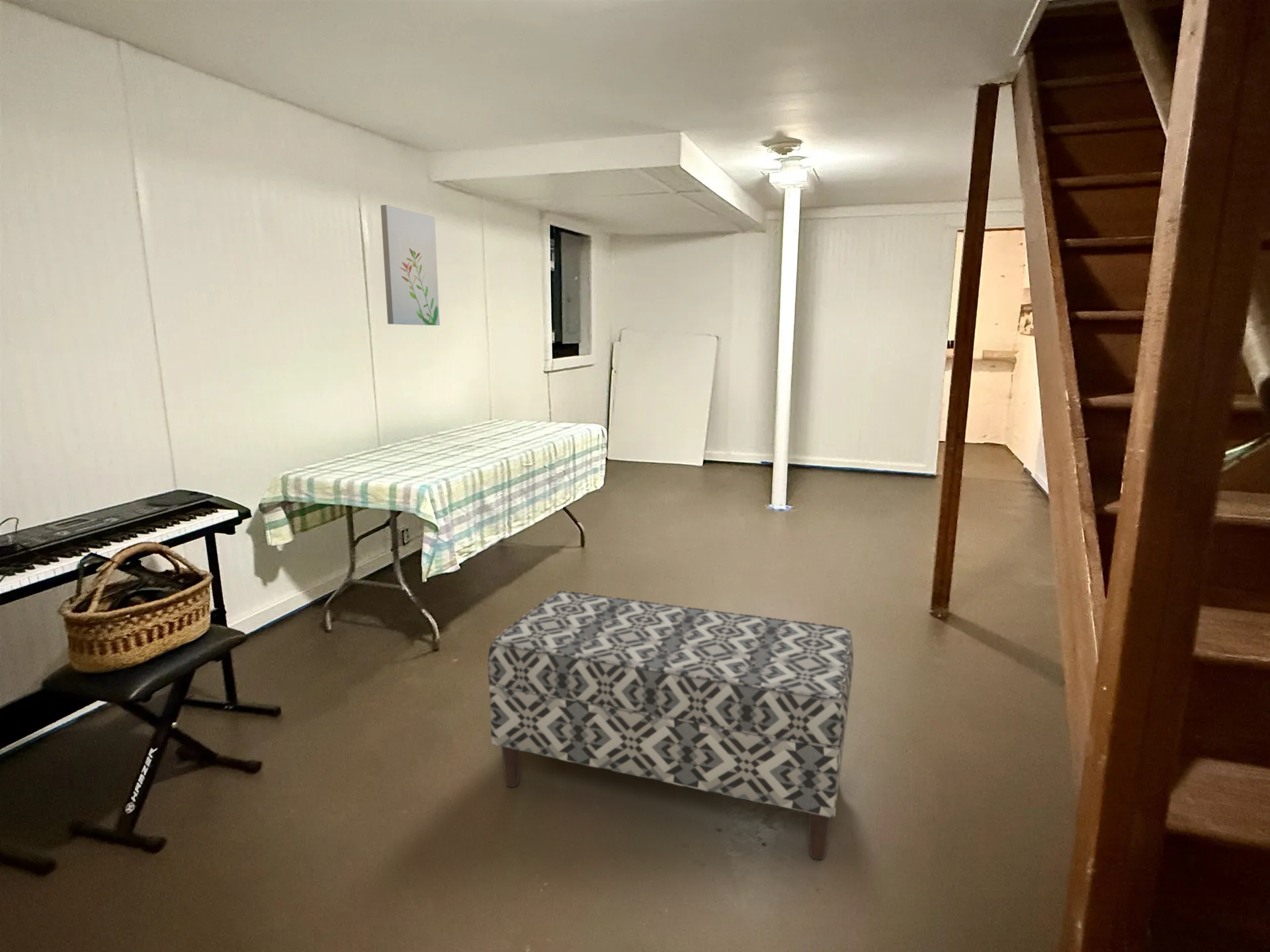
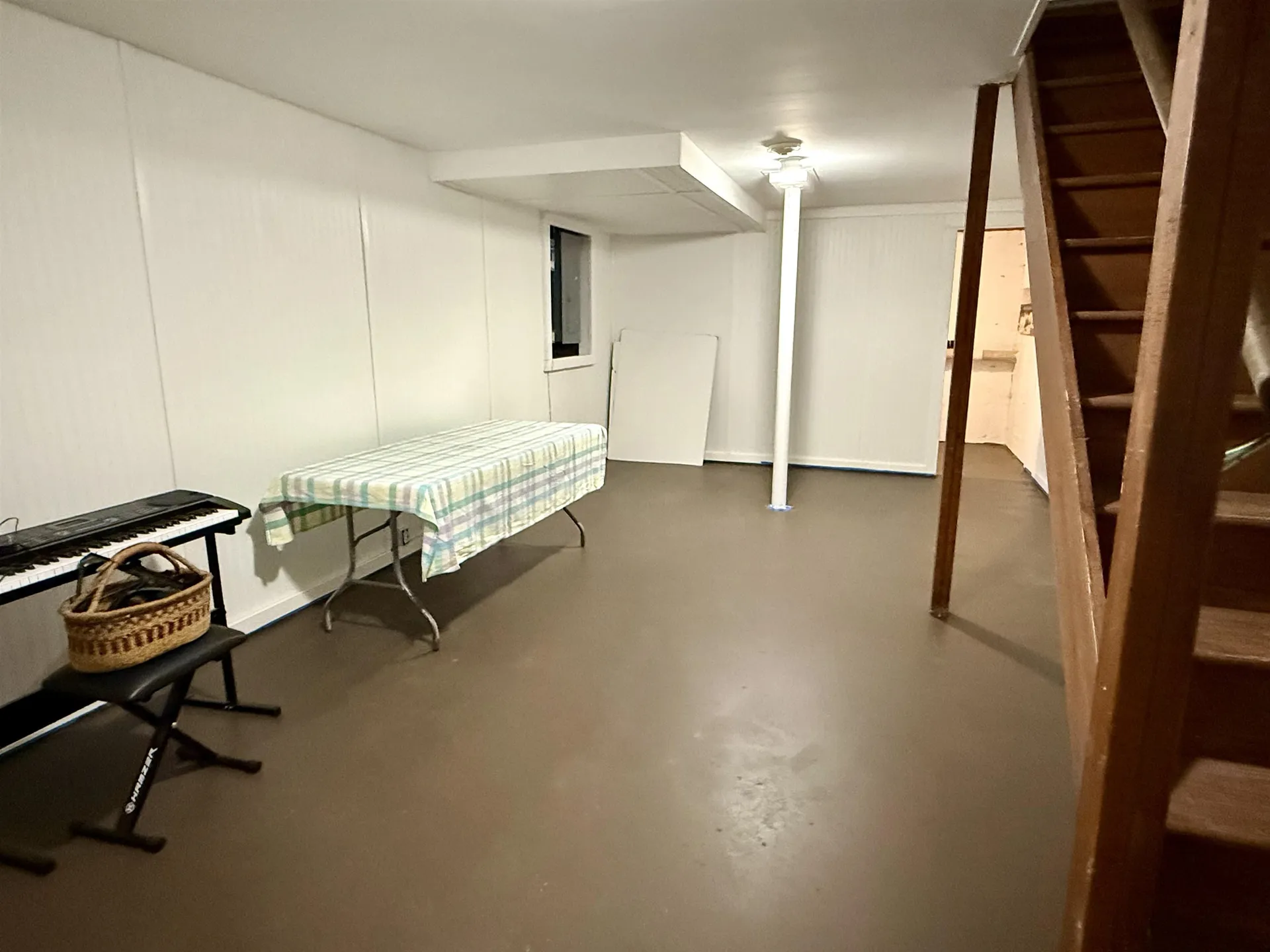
- wall art (411, 268)
- bench (673, 708)
